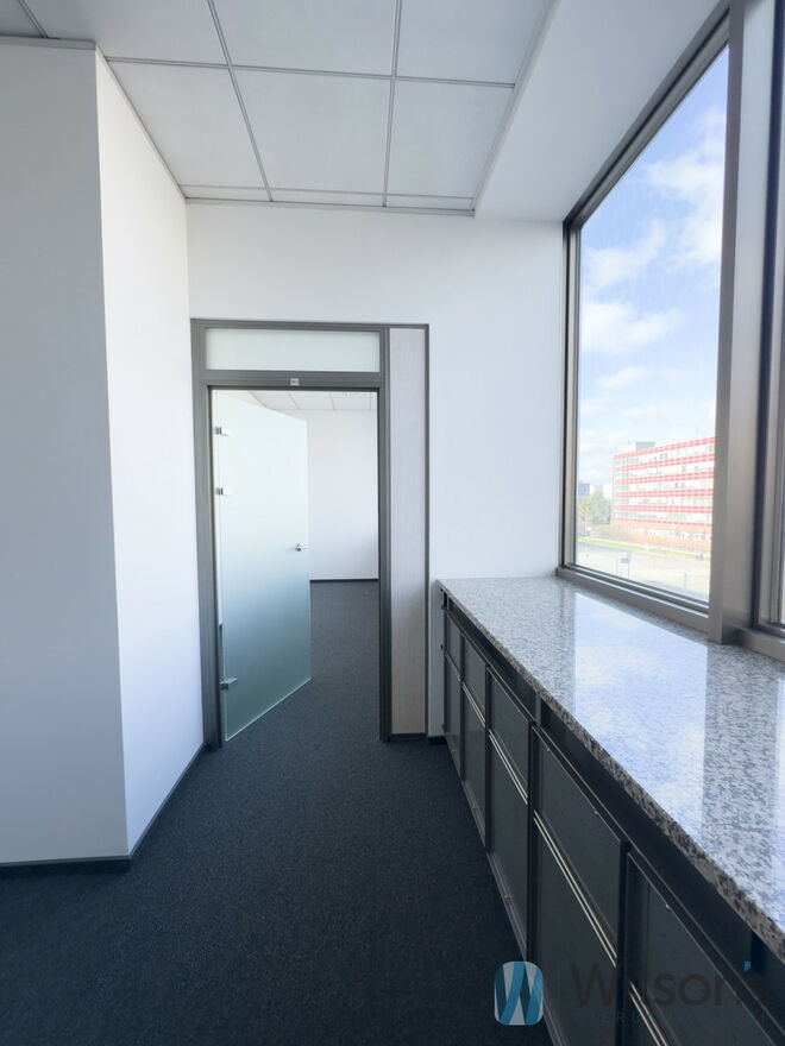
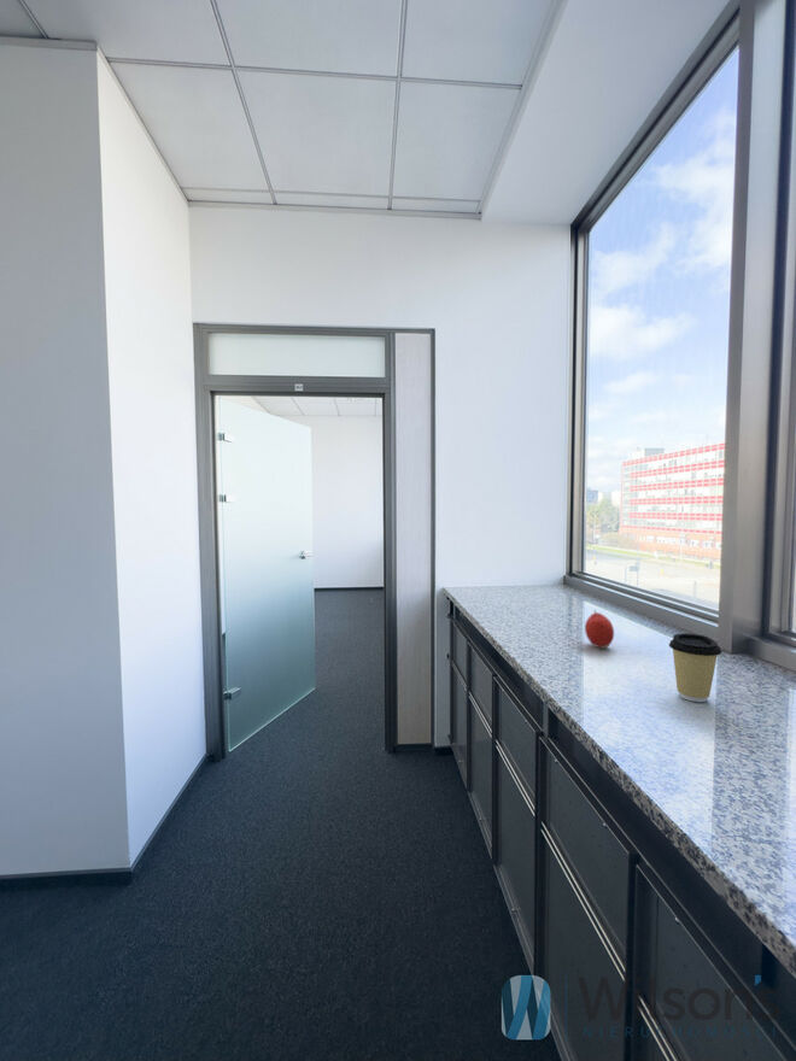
+ fruit (598, 628)
+ coffee cup (693, 667)
